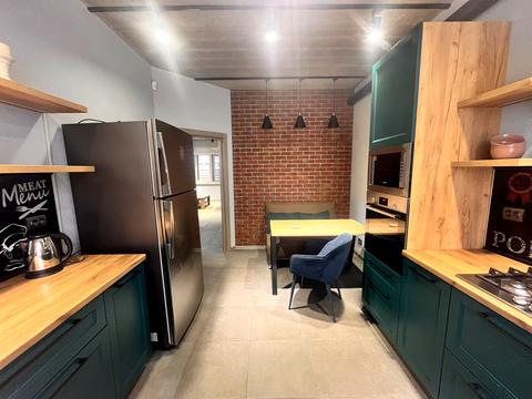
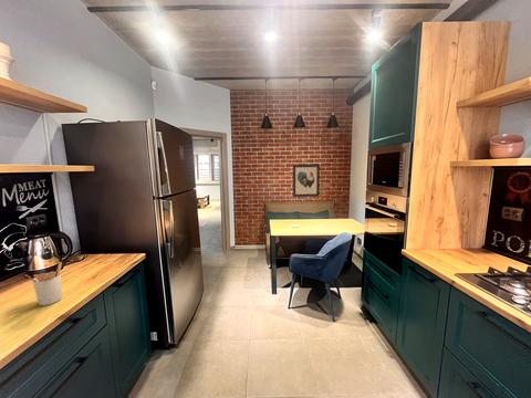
+ utensil holder (48, 284)
+ wall art (305, 180)
